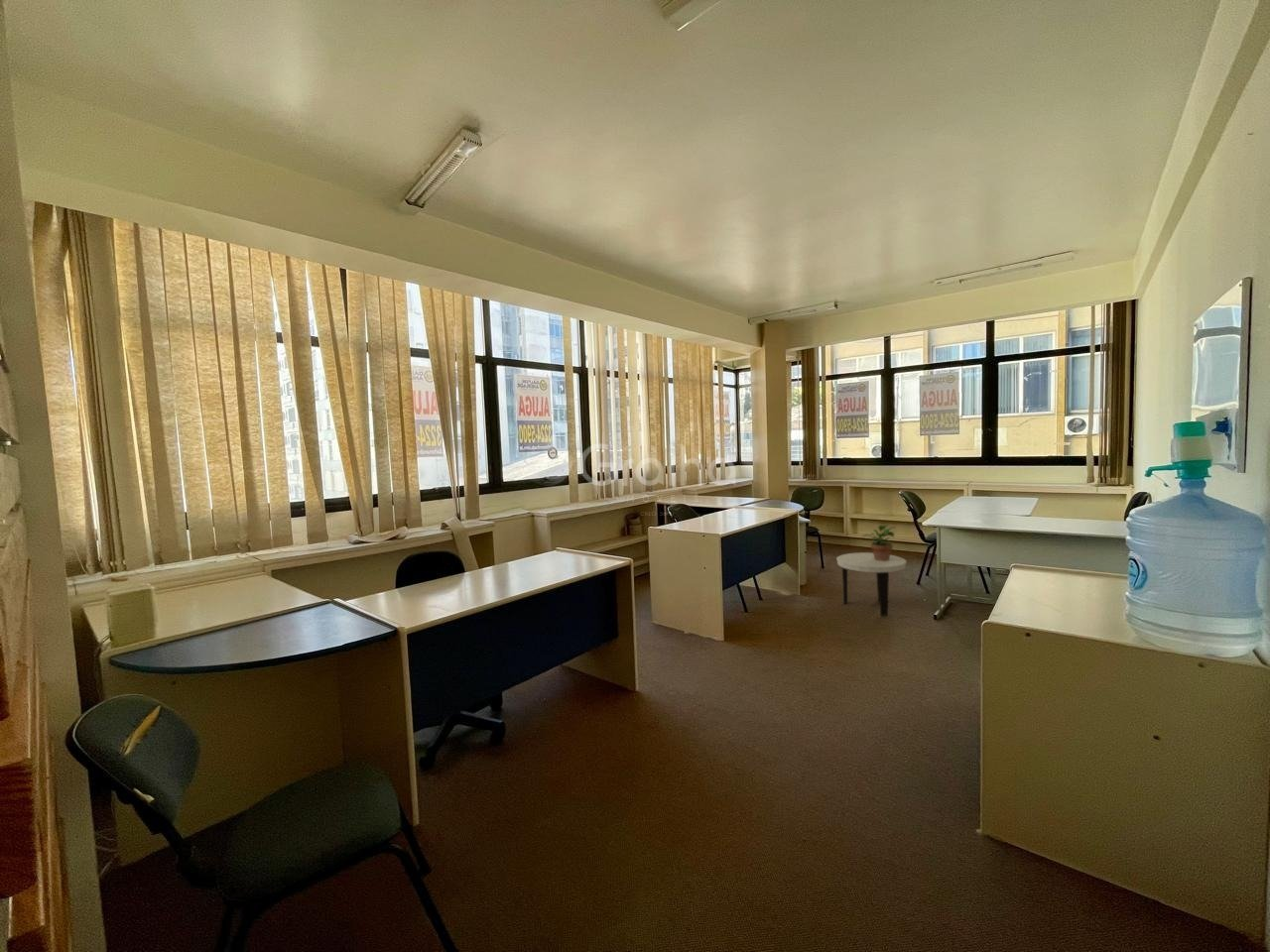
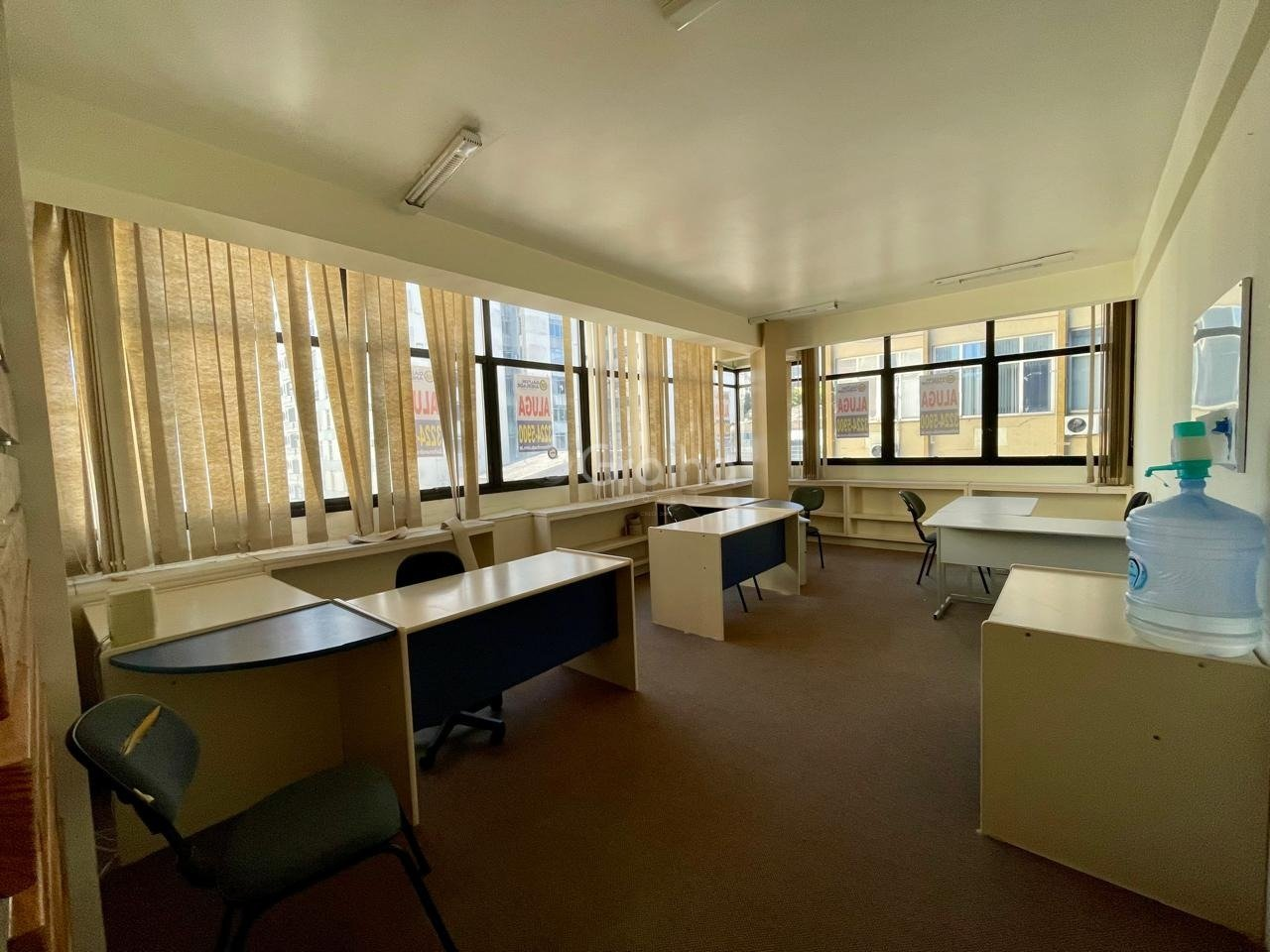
- potted plant (880, 540)
- side table (877, 583)
